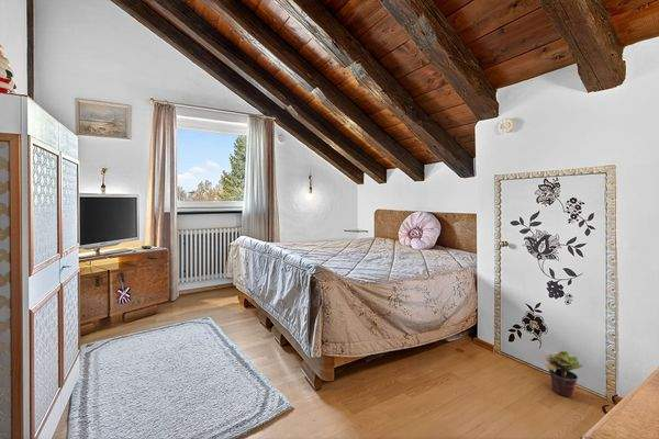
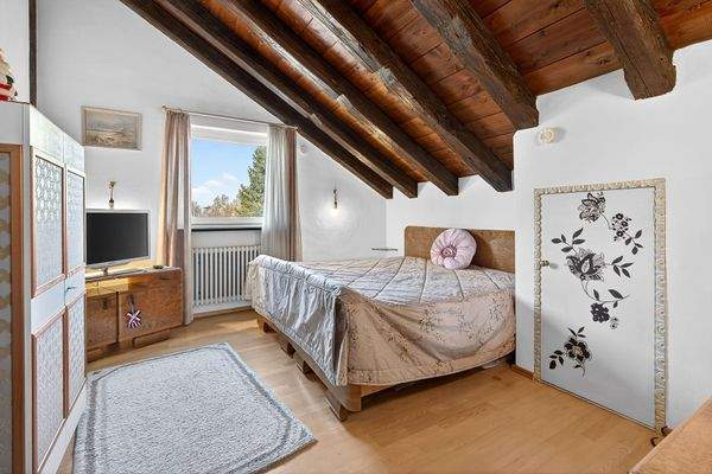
- potted plant (563, 370)
